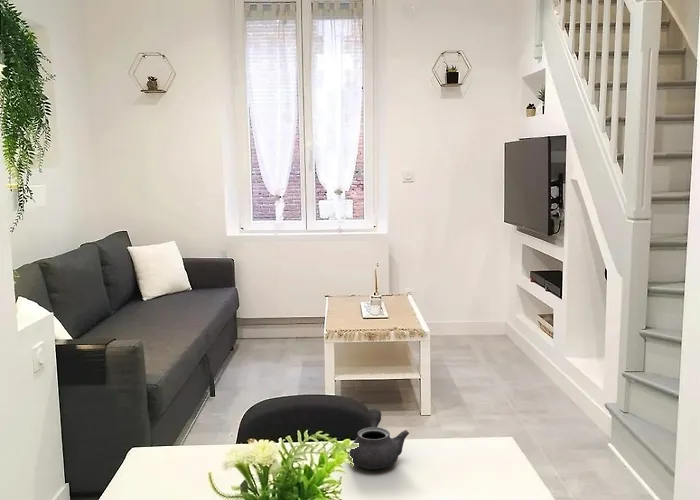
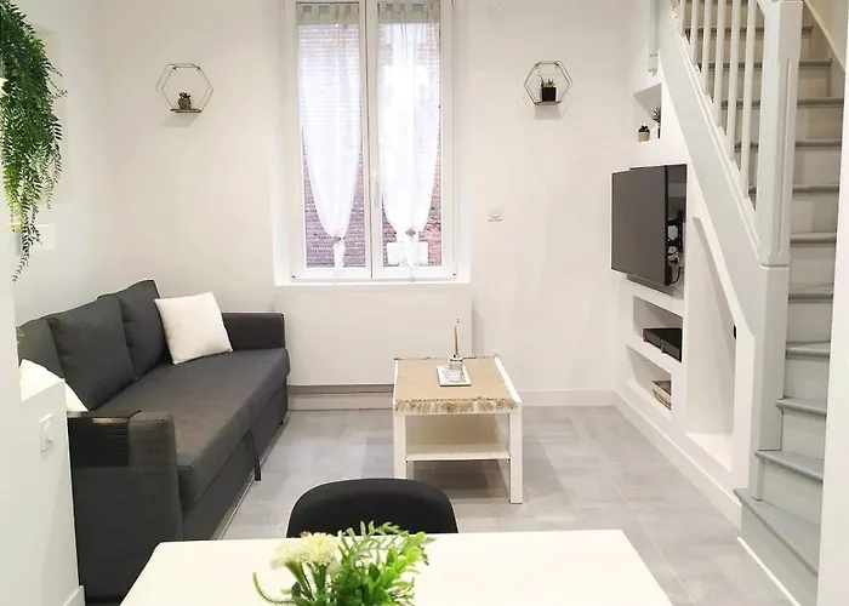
- teapot (377, 437)
